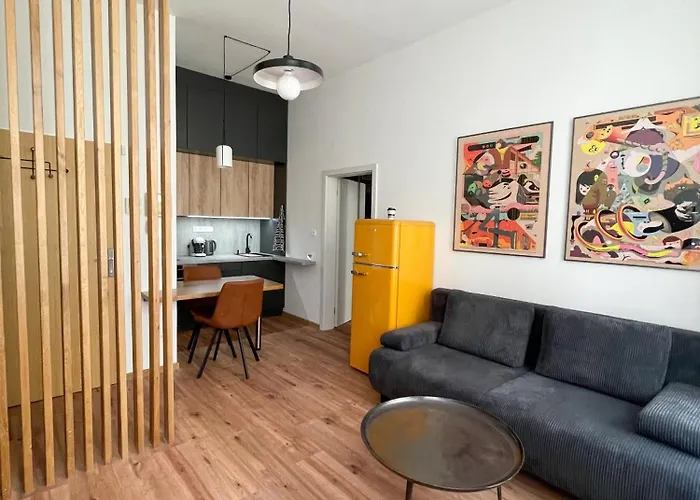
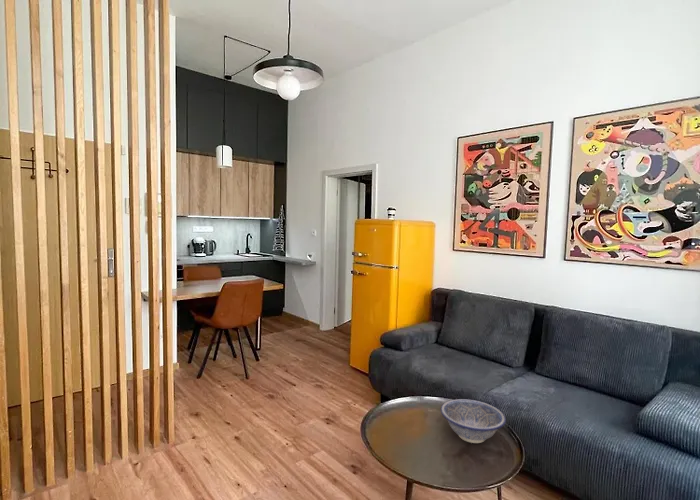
+ decorative bowl (472, 424)
